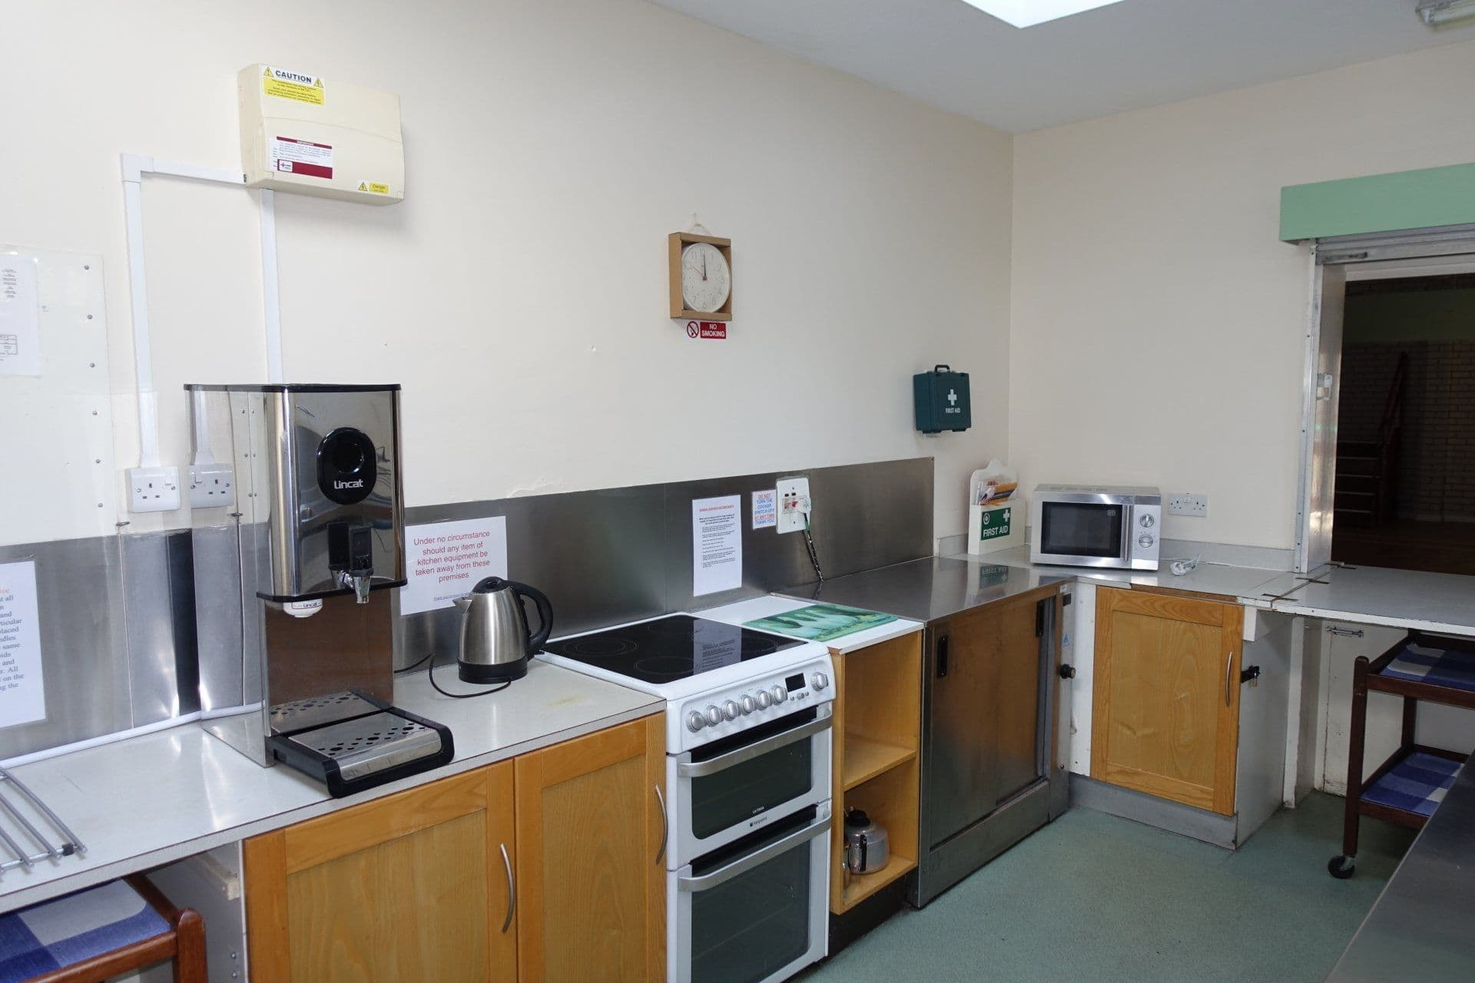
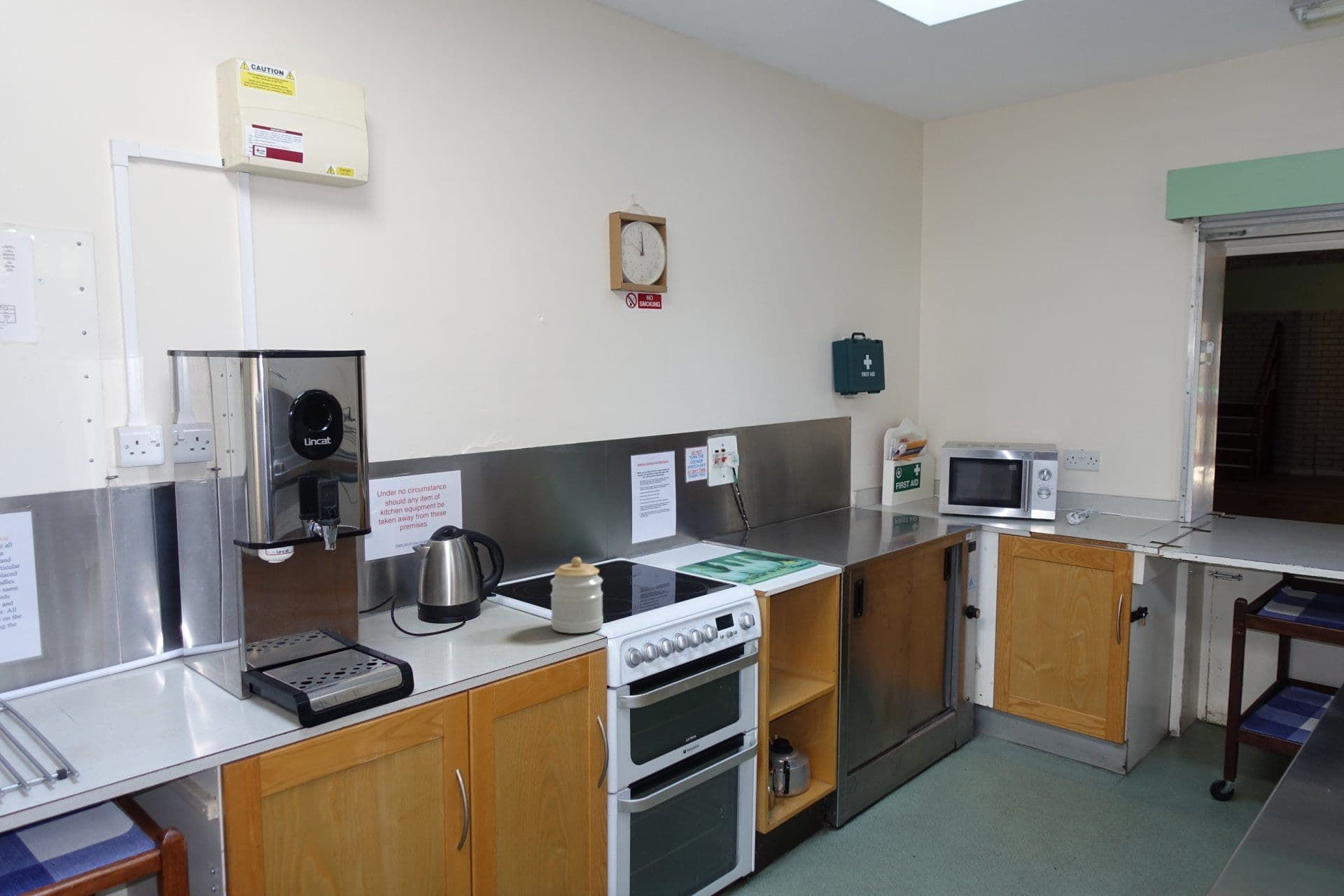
+ jar (577, 592)
